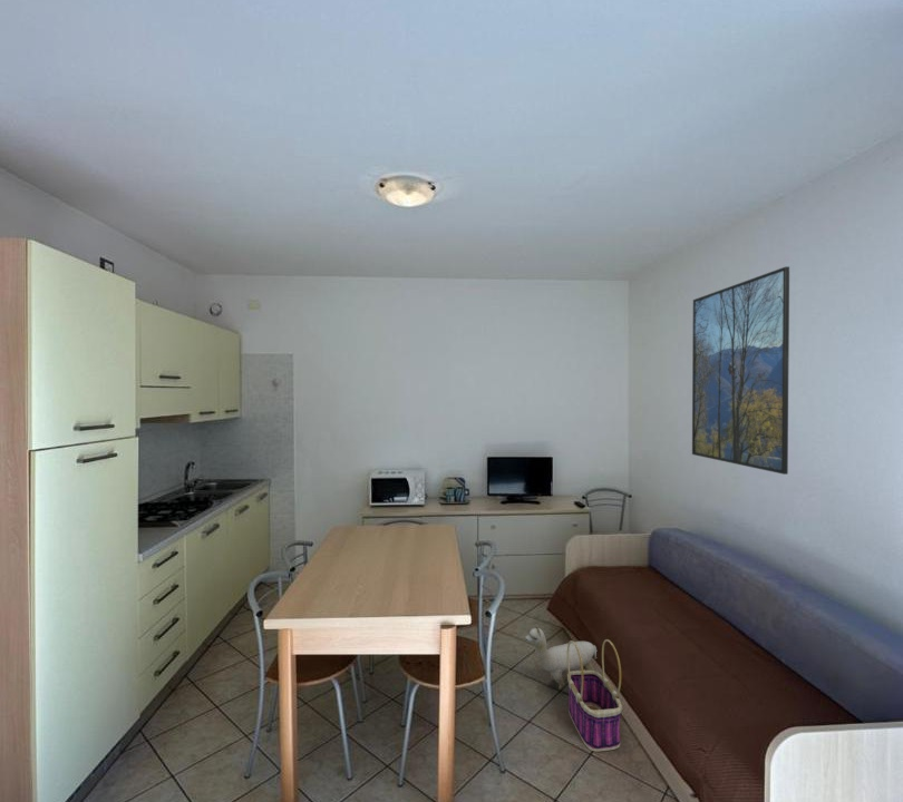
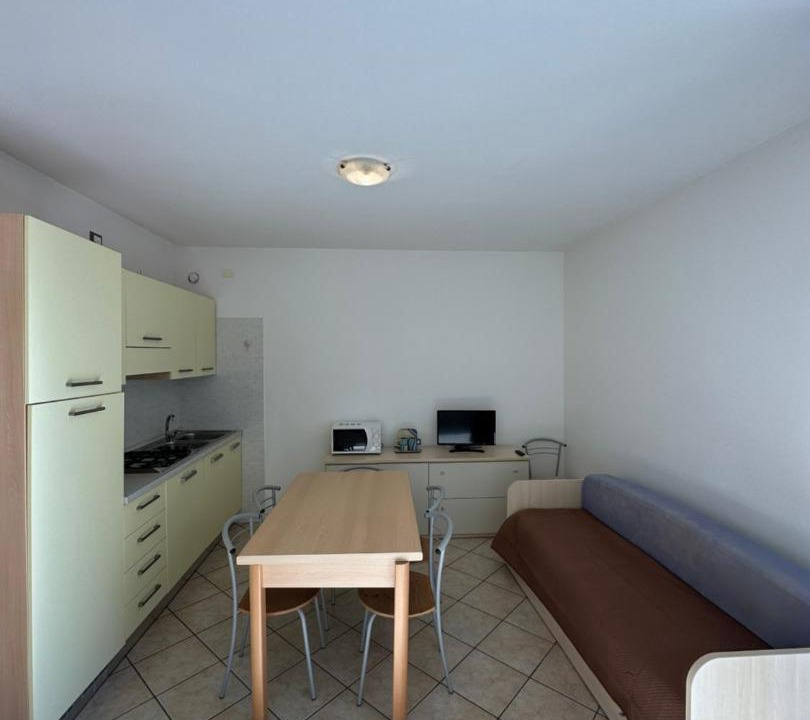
- plush toy (561, 654)
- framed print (734, 374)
- basket (593, 685)
